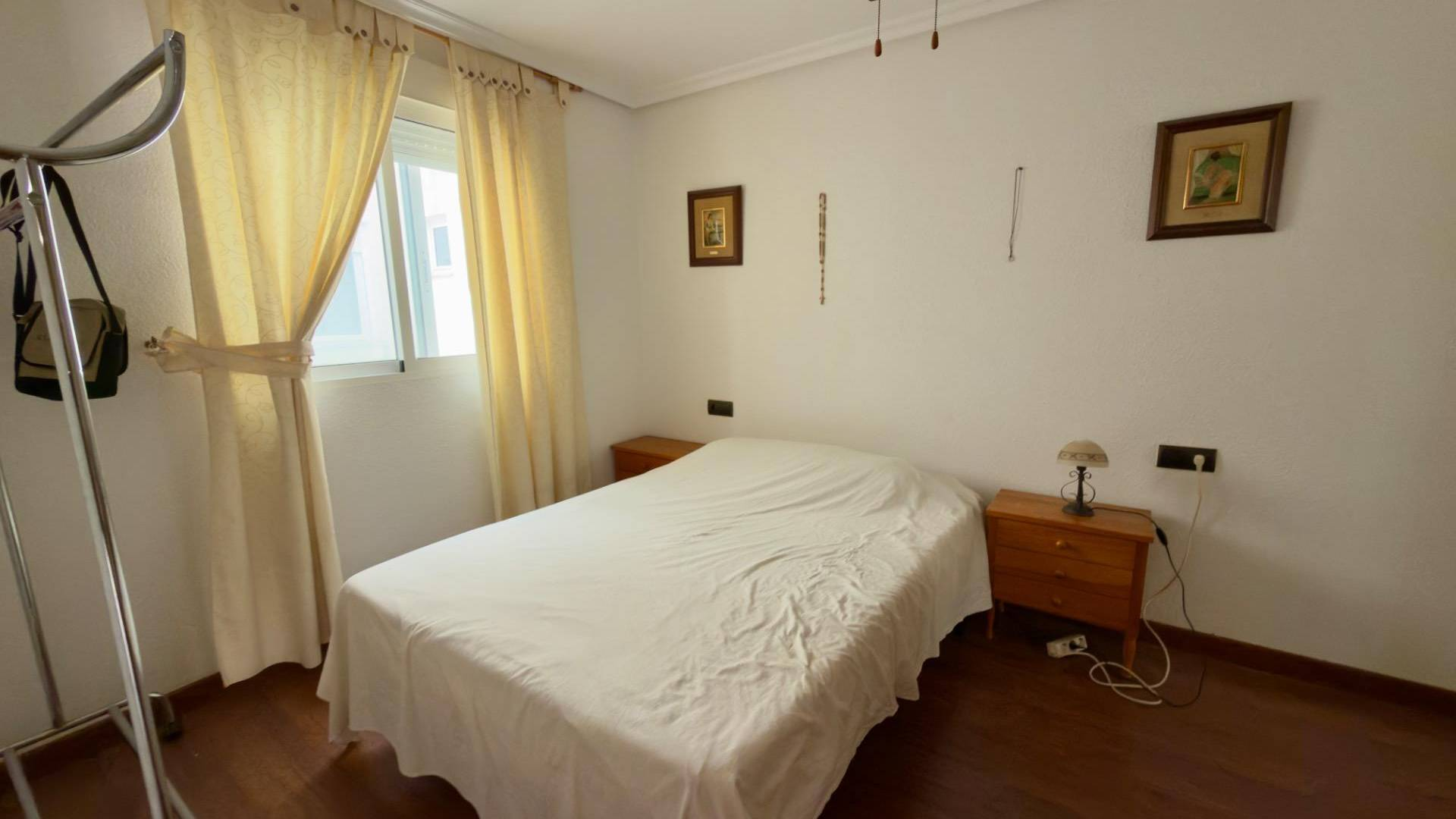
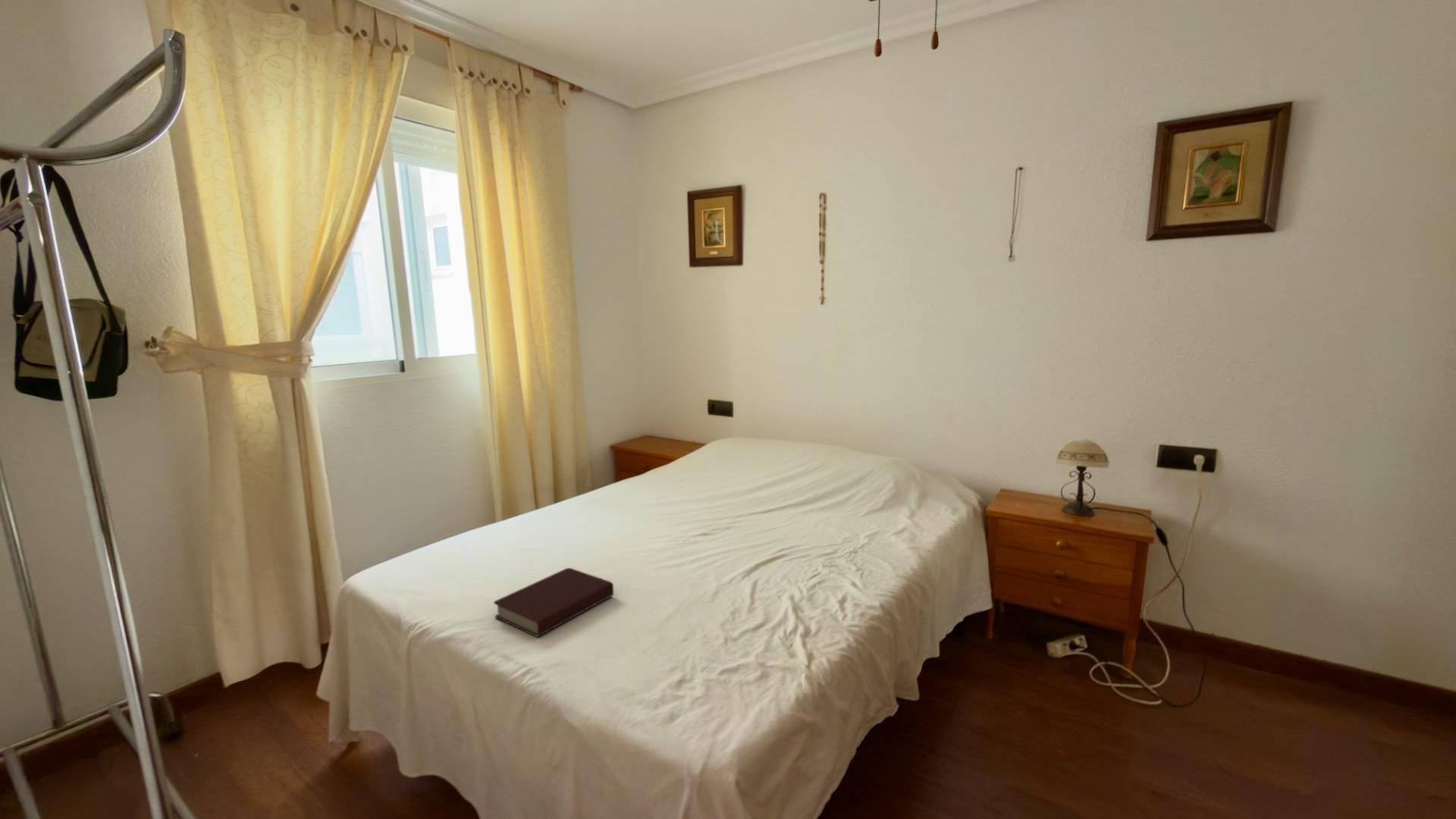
+ book (555, 599)
